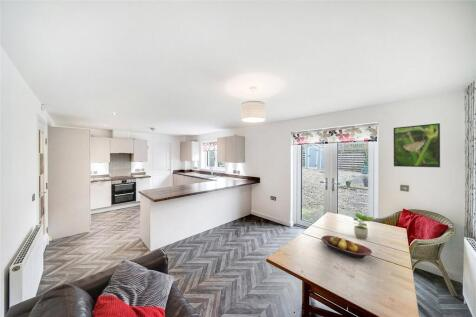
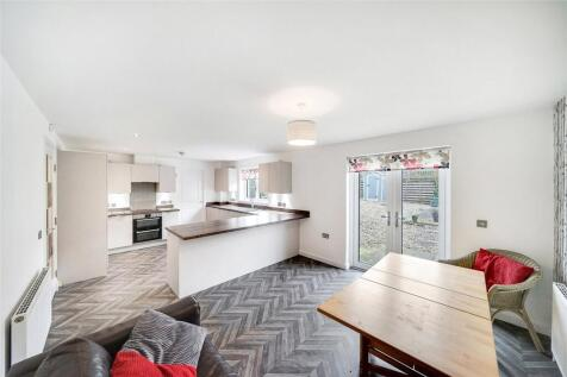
- fruit bowl (344, 244)
- potted plant (363, 224)
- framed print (415, 146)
